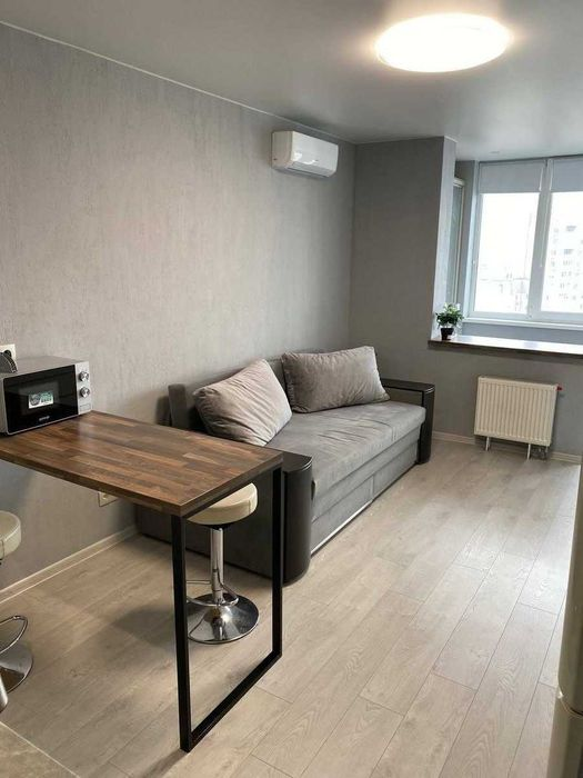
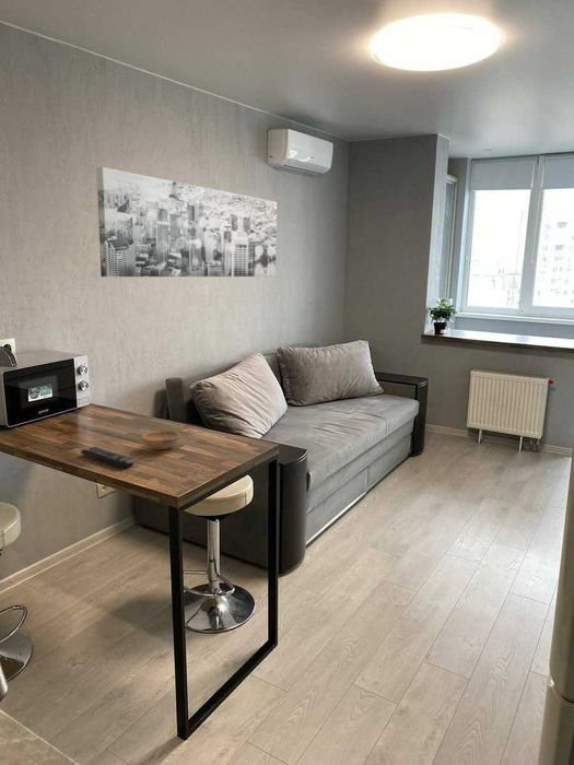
+ bowl (161, 440)
+ remote control (106, 457)
+ wall art (203, 233)
